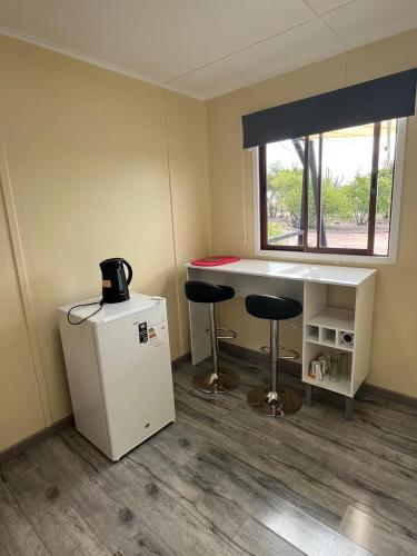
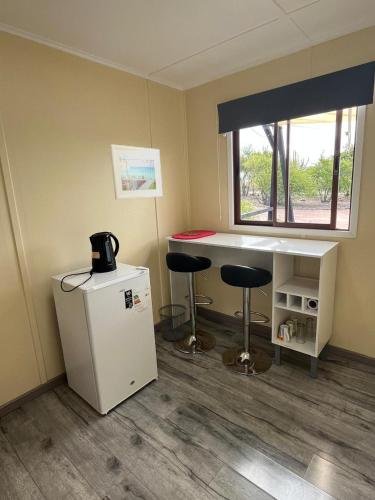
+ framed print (138, 173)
+ wastebasket (173, 322)
